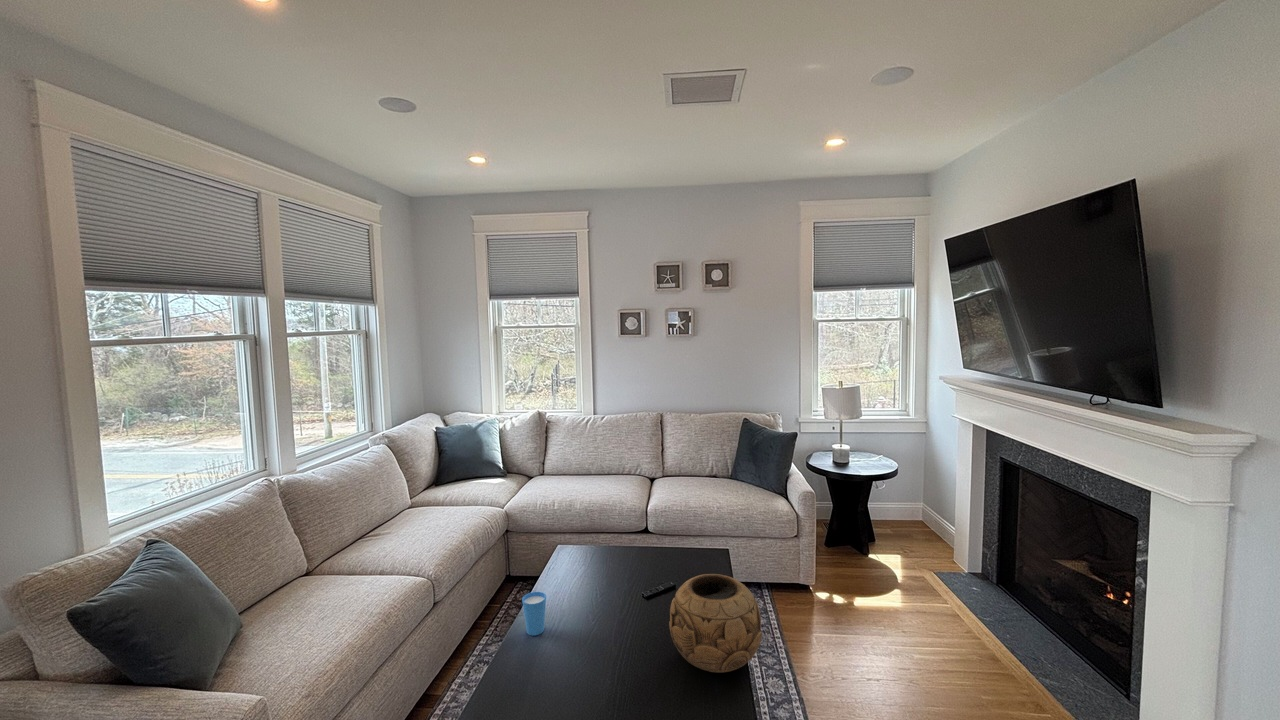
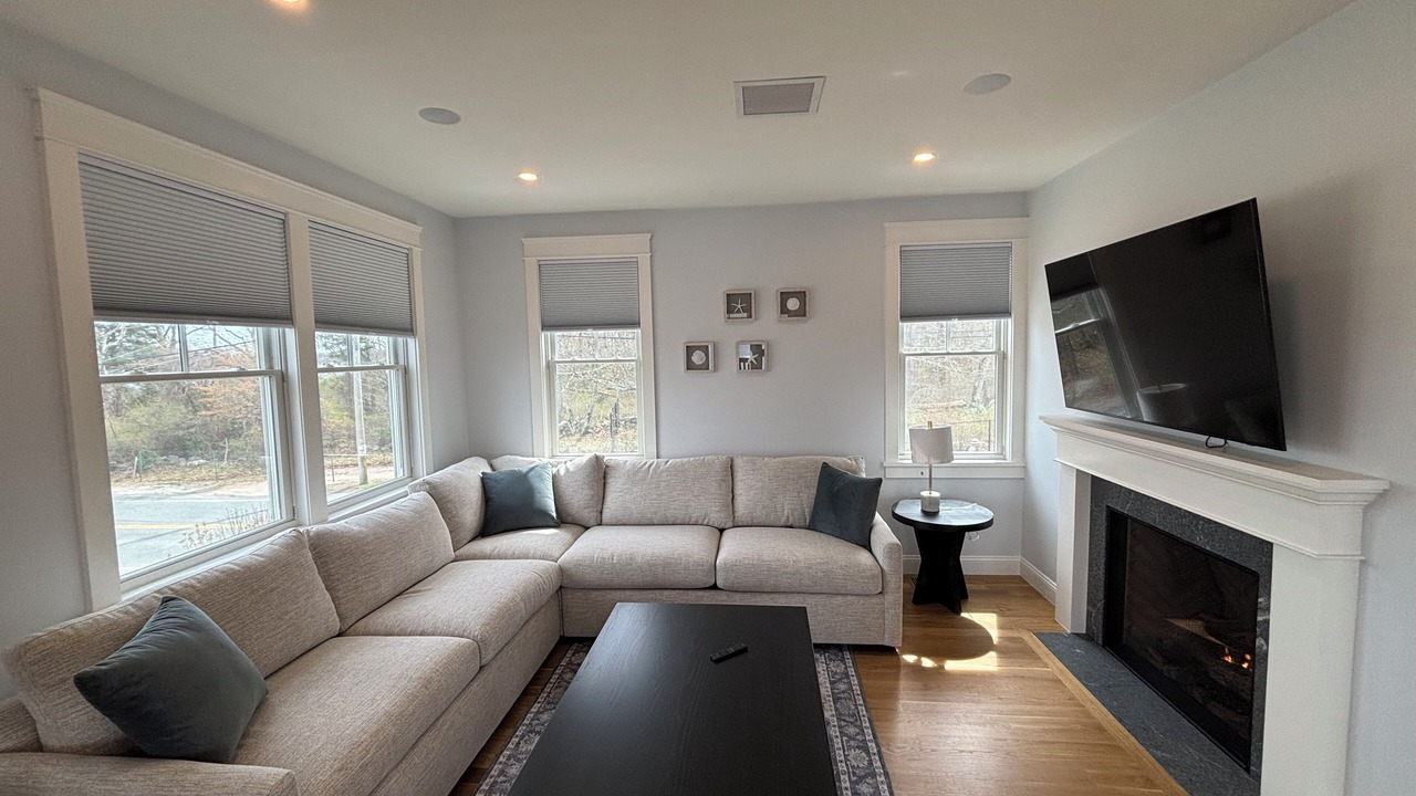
- decorative bowl (714, 621)
- cup (534, 614)
